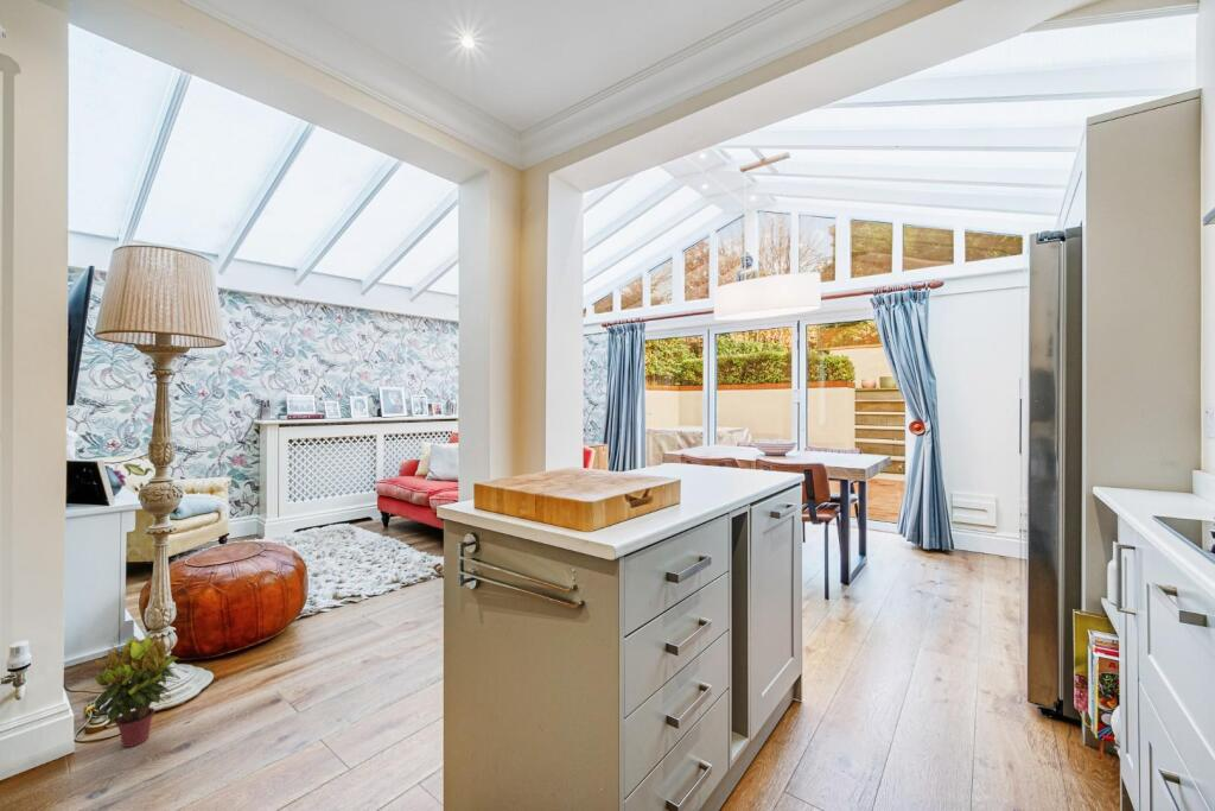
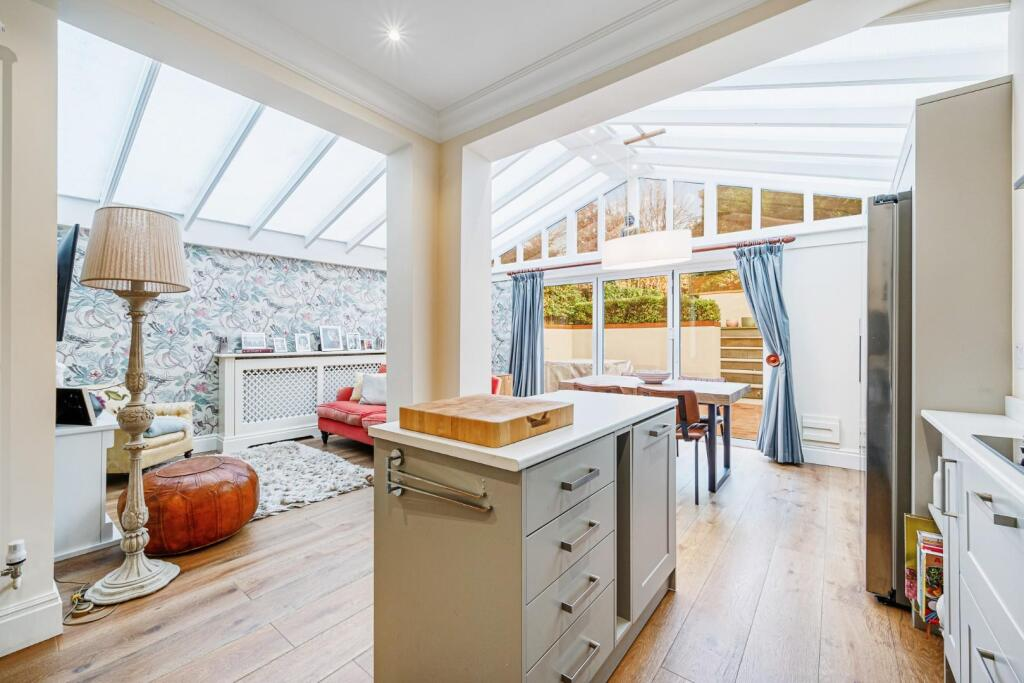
- potted plant (138, 688)
